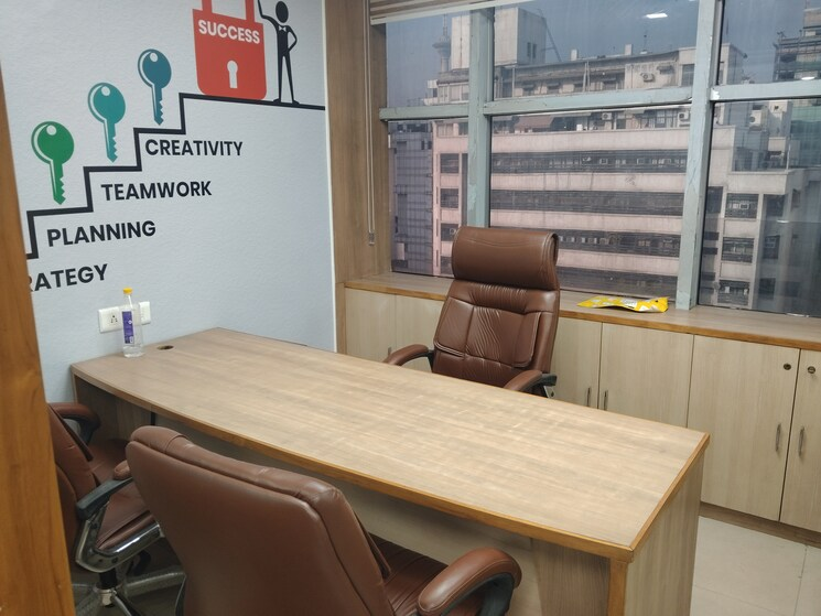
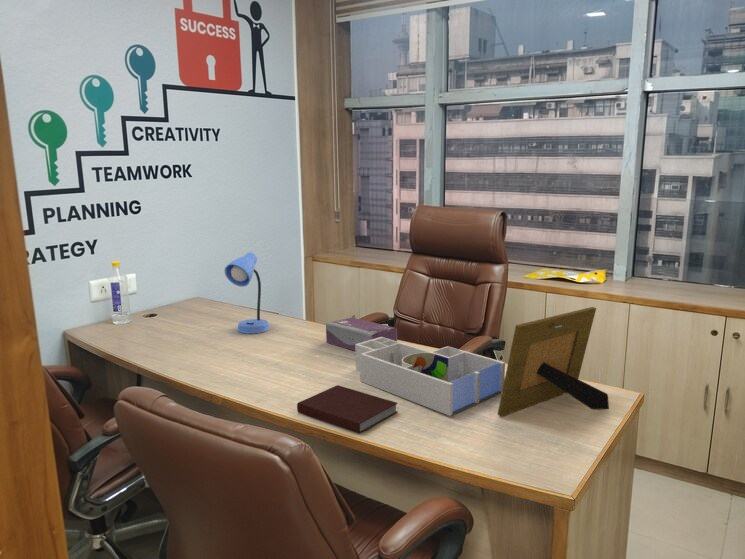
+ picture frame (561, 364)
+ tissue box (361, 334)
+ notebook (347, 407)
+ desk organizer (420, 368)
+ desk lamp (246, 285)
